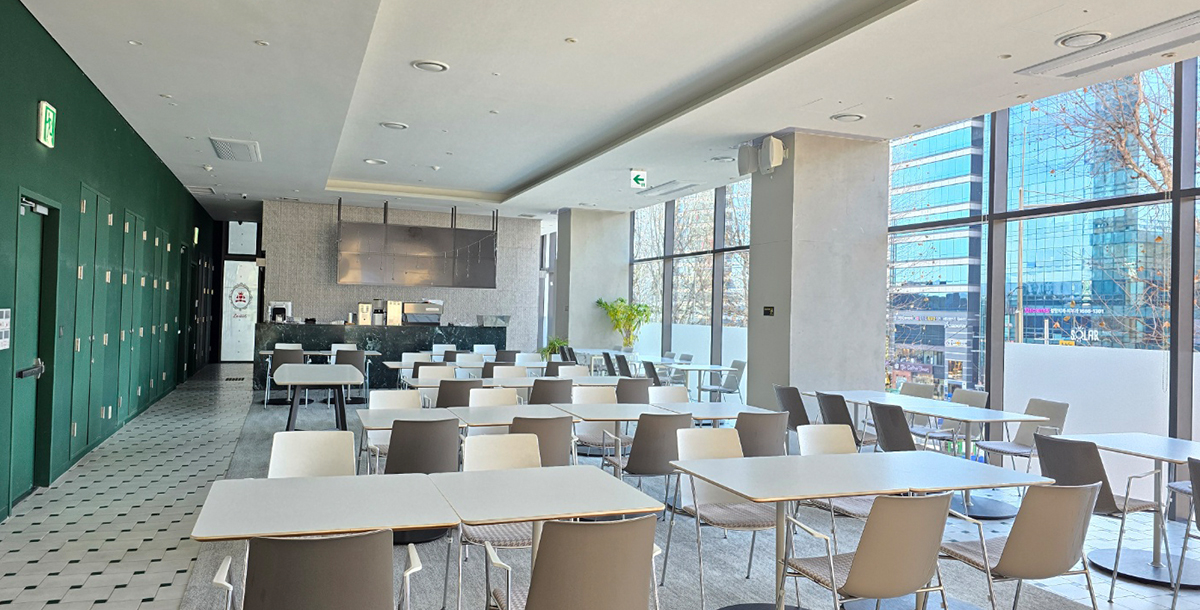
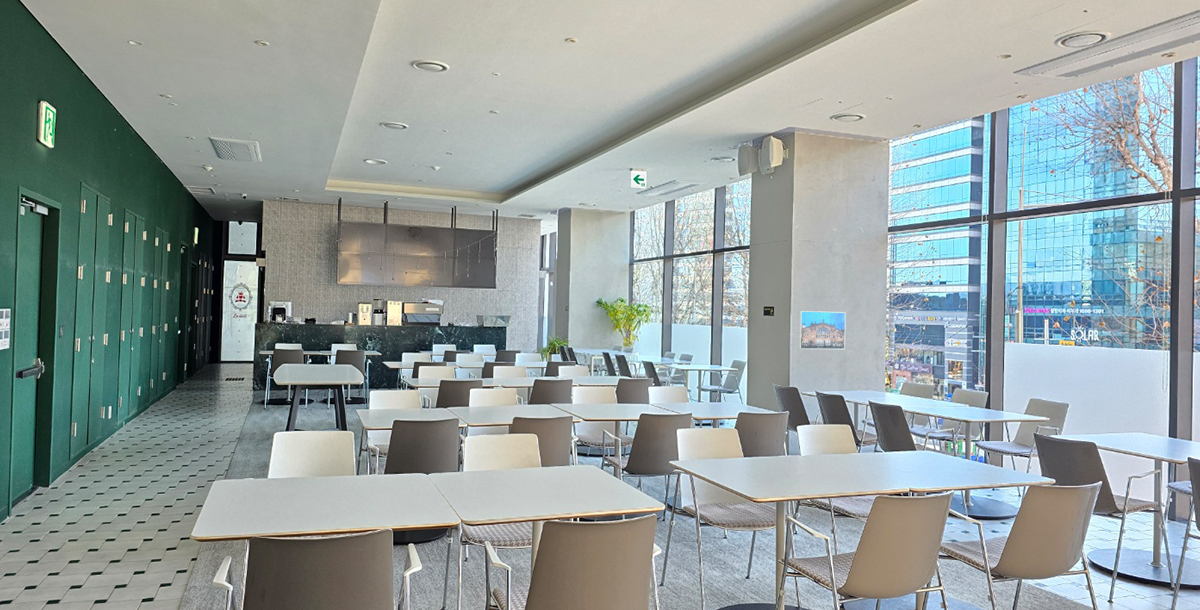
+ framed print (822, 330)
